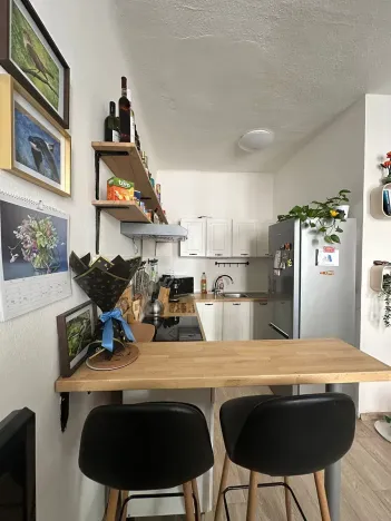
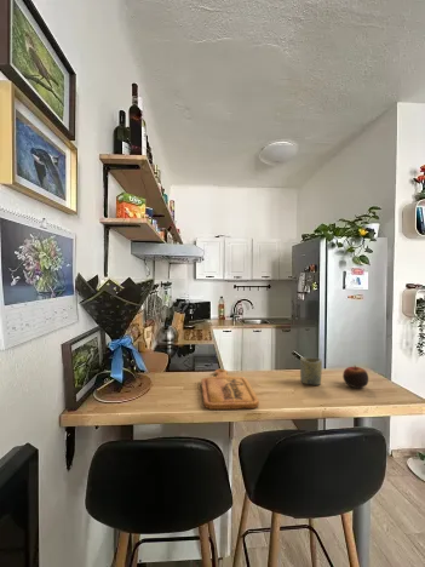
+ cup (310, 371)
+ cutting board (225, 385)
+ apple (355, 376)
